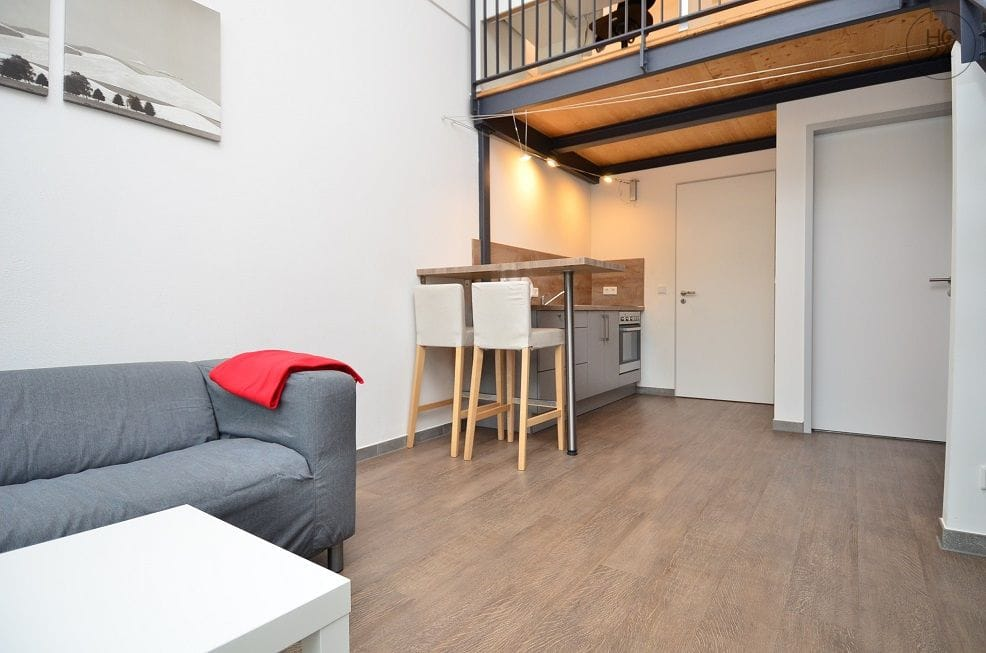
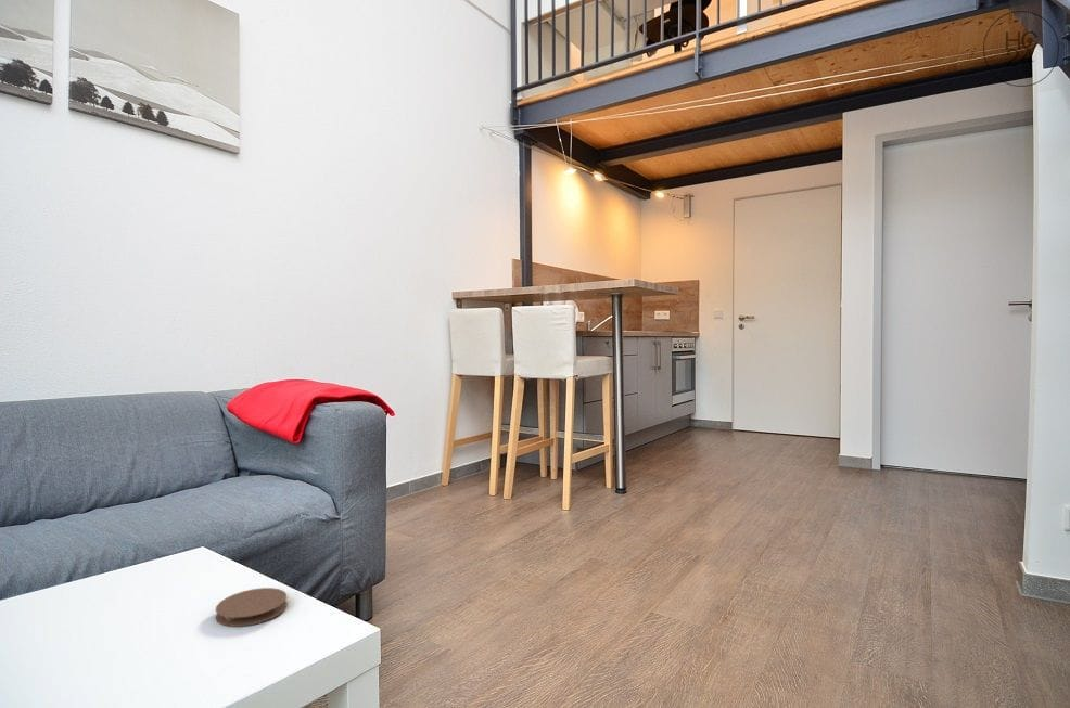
+ coaster (252, 606)
